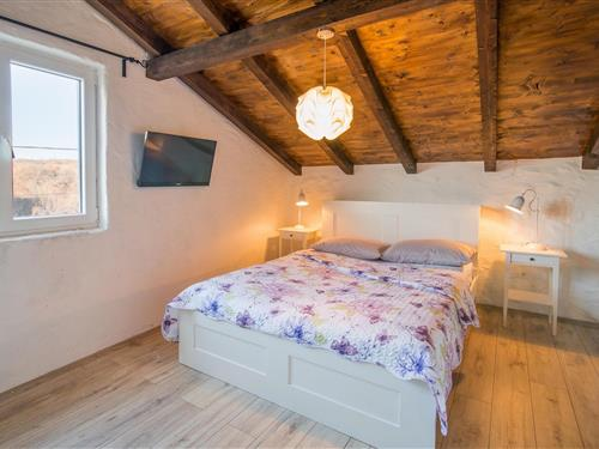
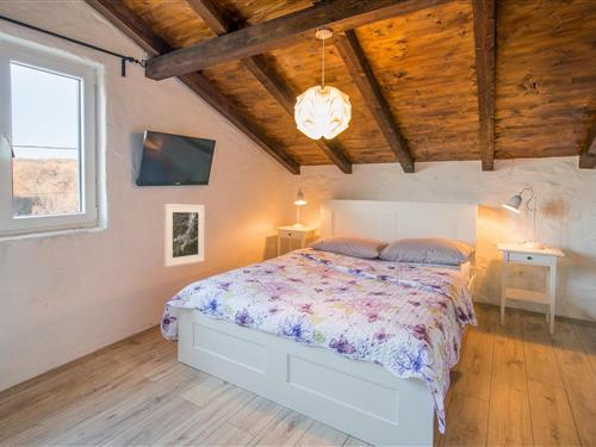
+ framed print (185, 234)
